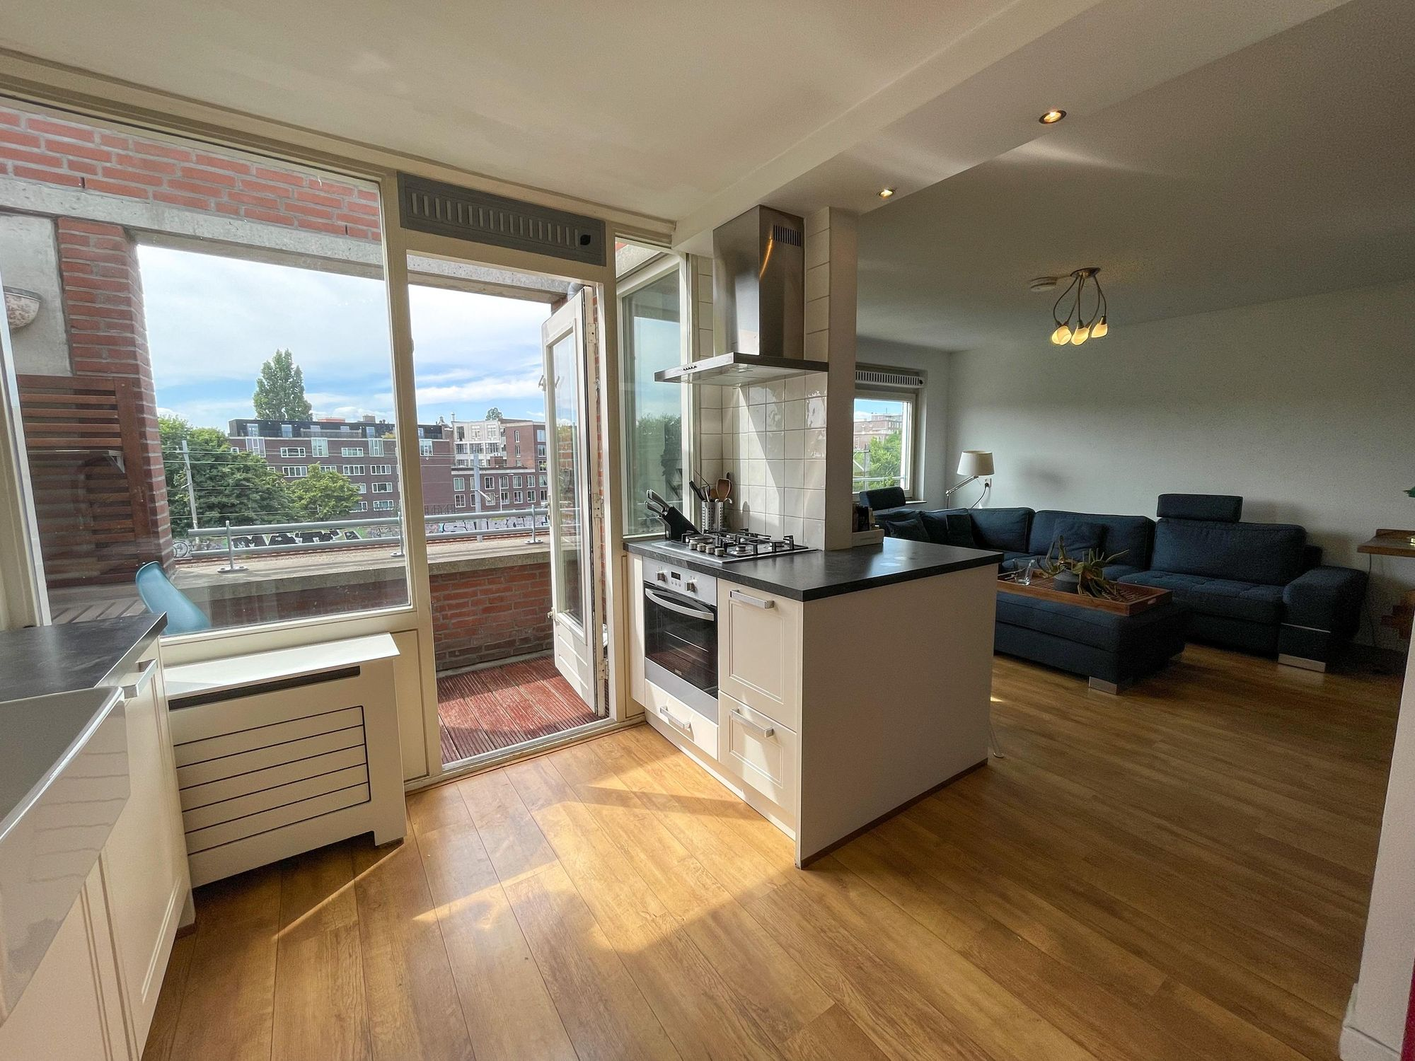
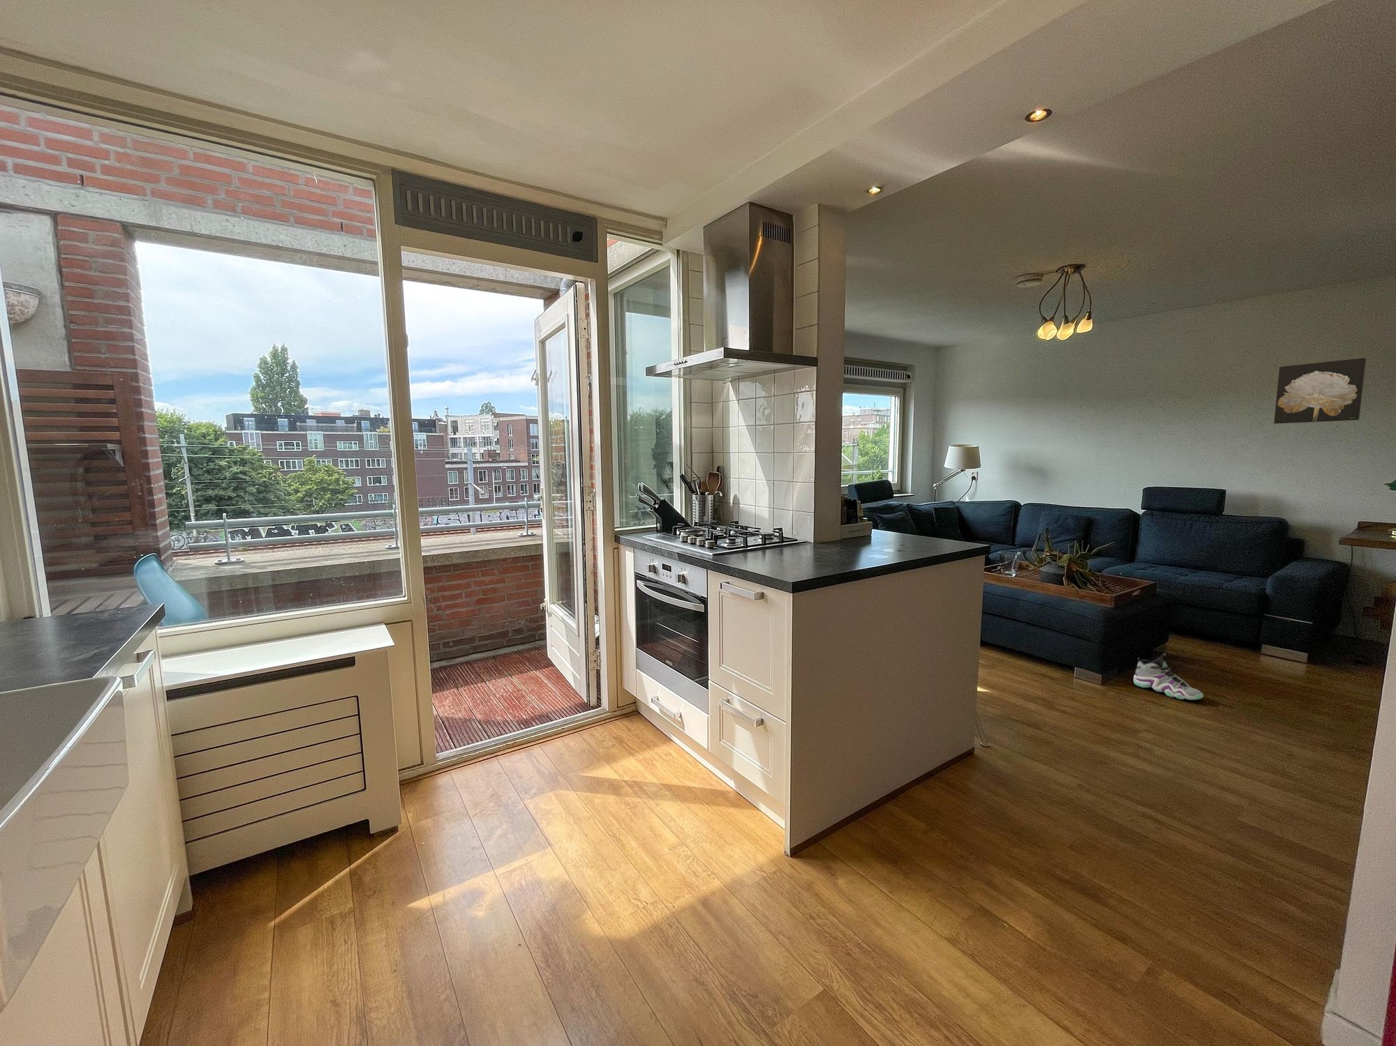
+ wall art (1318, 392)
+ sneaker (1167, 674)
